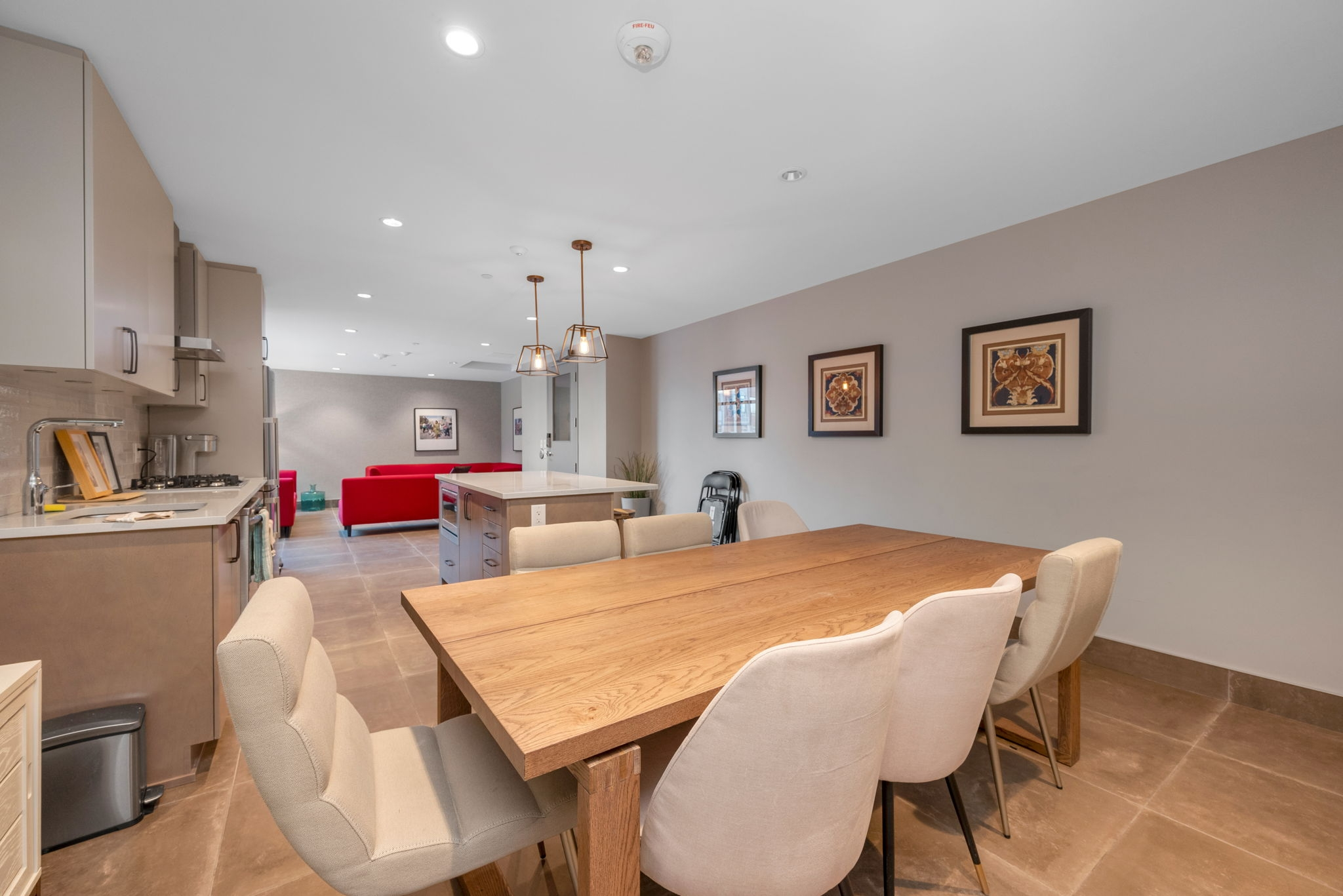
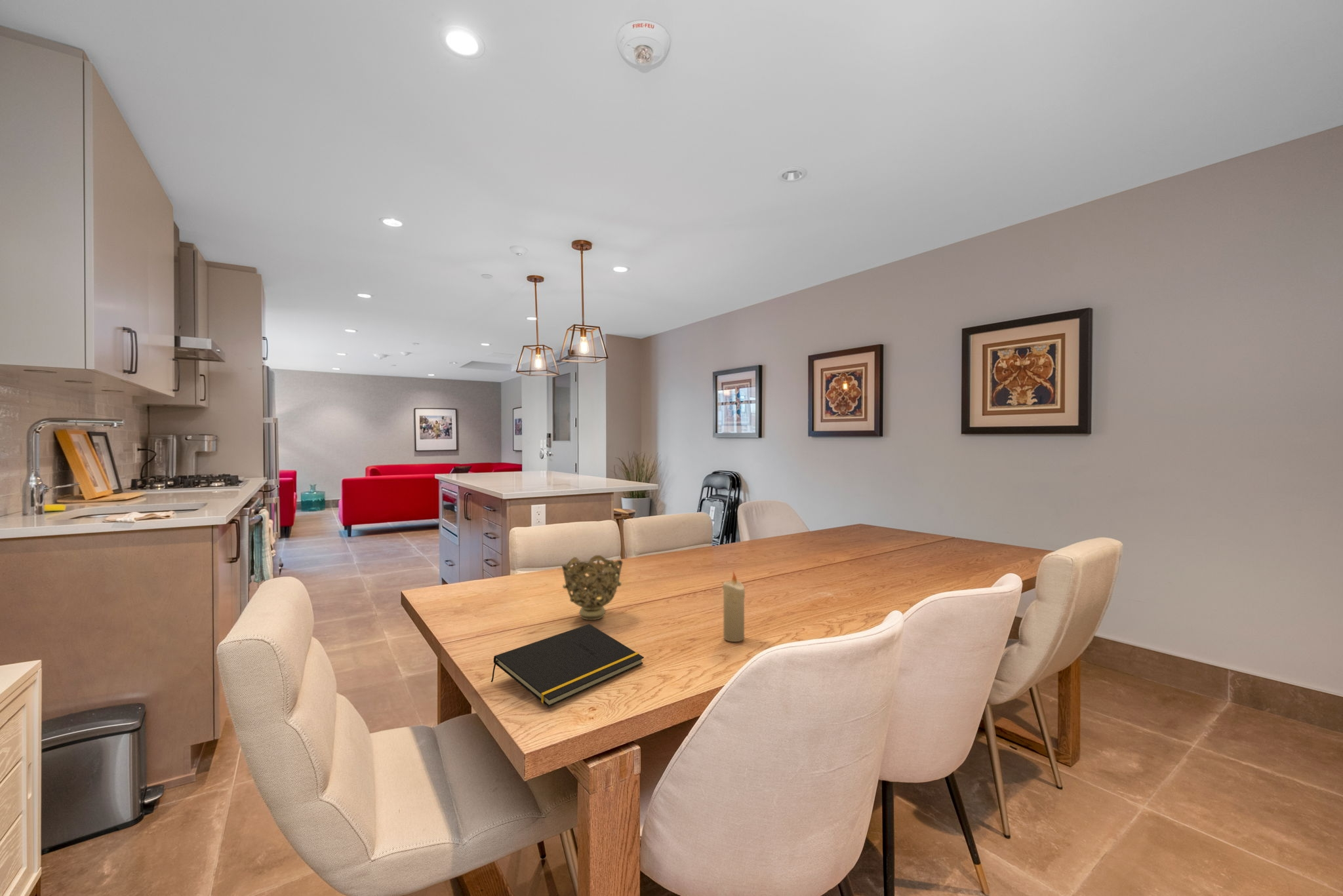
+ notepad (571, 659)
+ candle (734, 604)
+ decorative bowl (592, 589)
